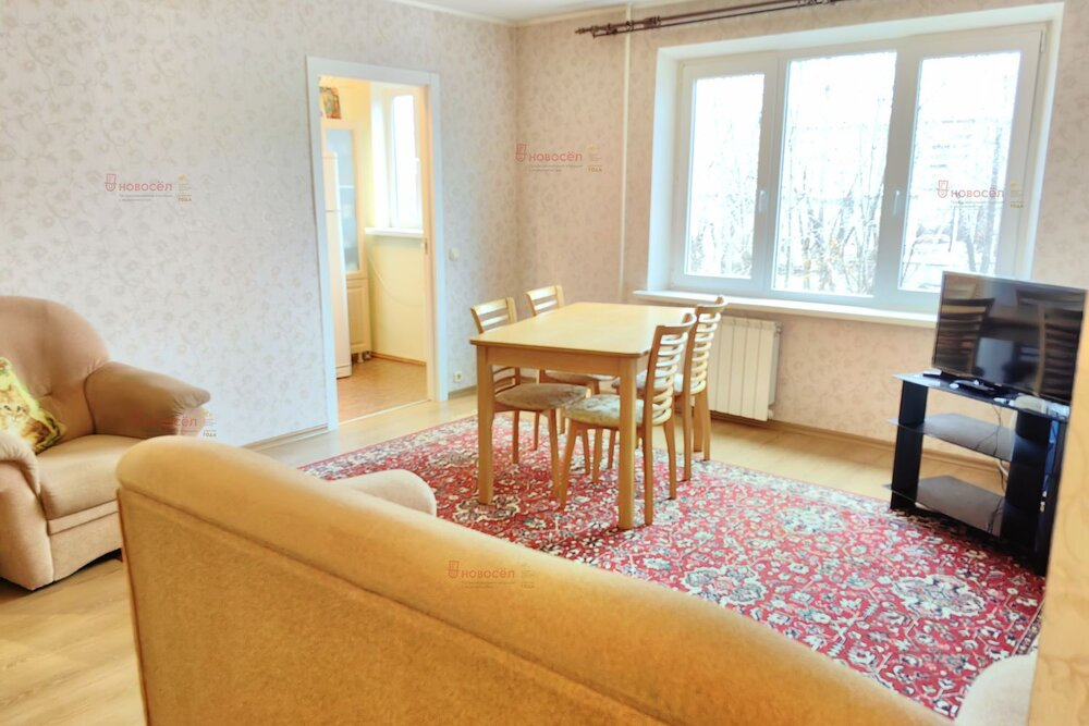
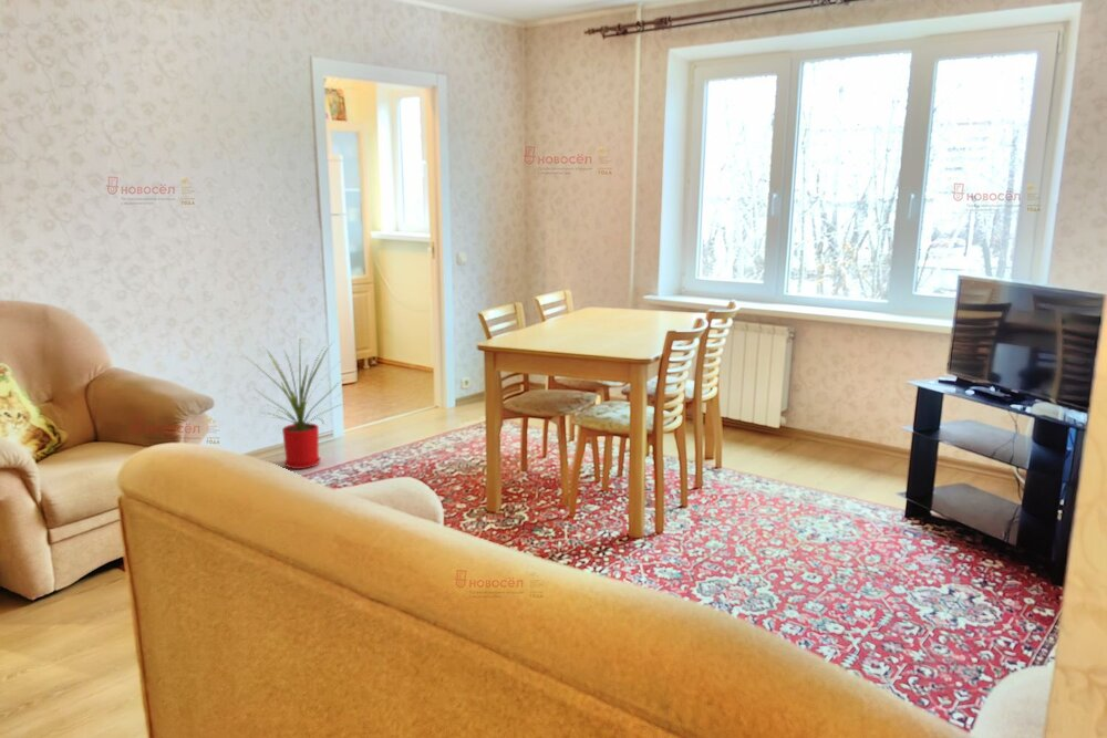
+ house plant (298, 404)
